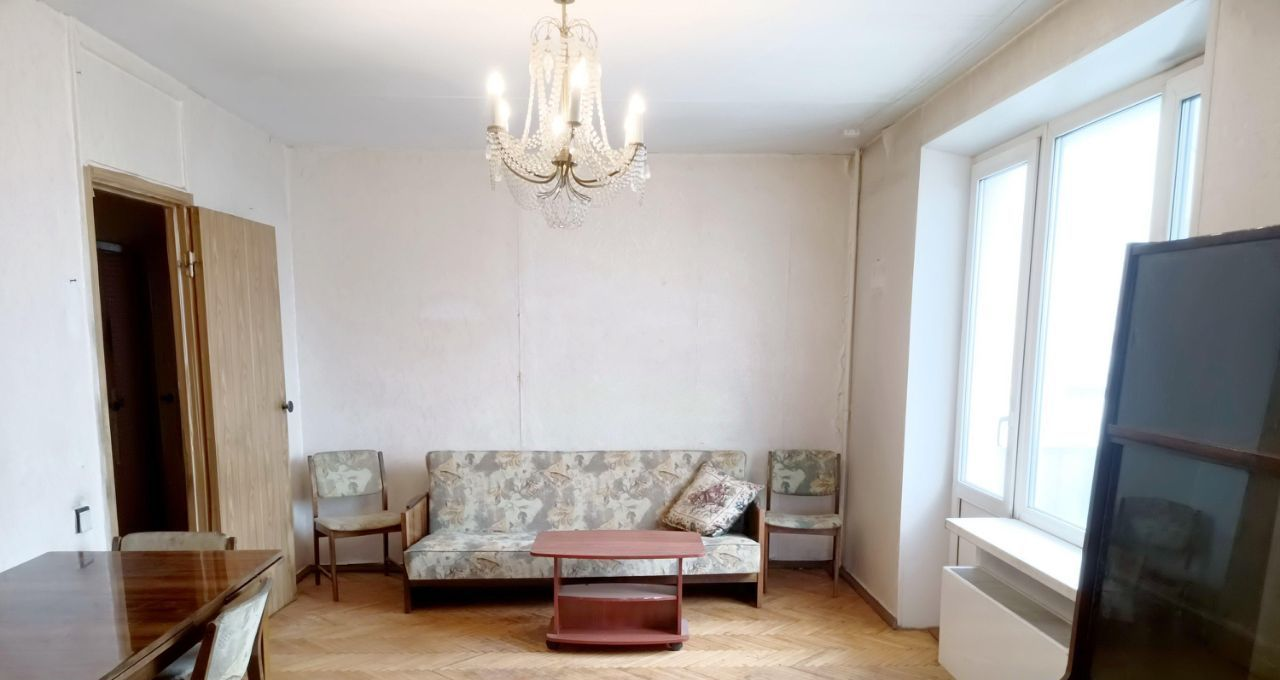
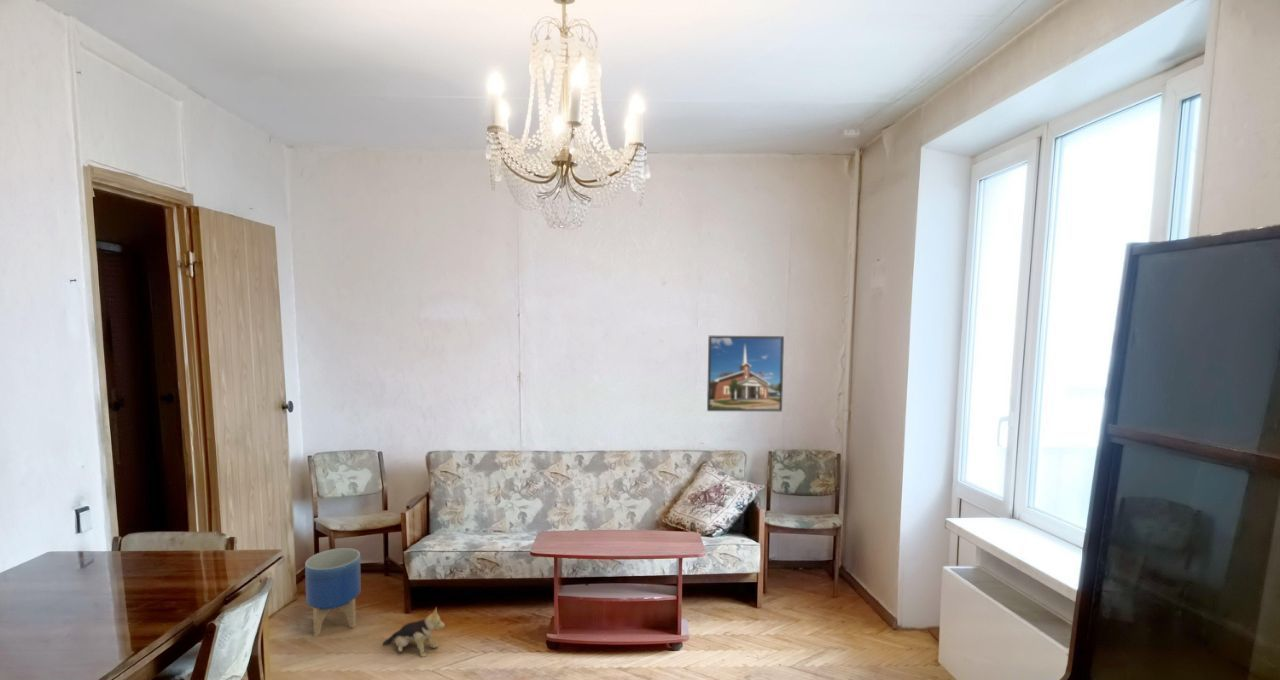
+ planter (333, 591)
+ plush toy (412, 628)
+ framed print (745, 373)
